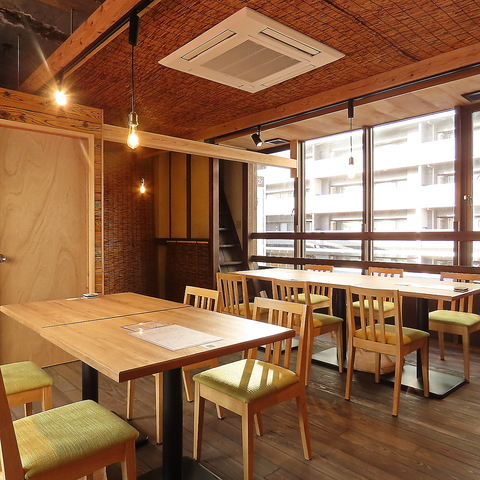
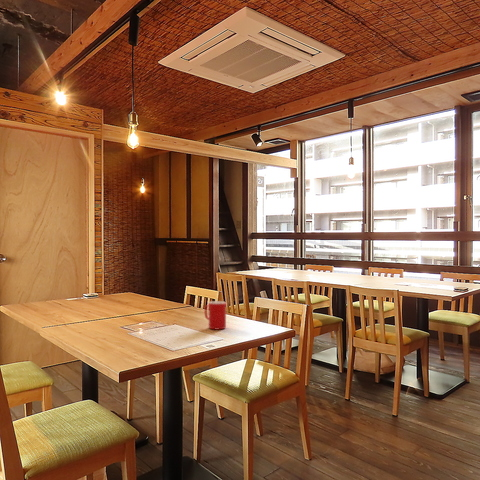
+ cup (215, 314)
